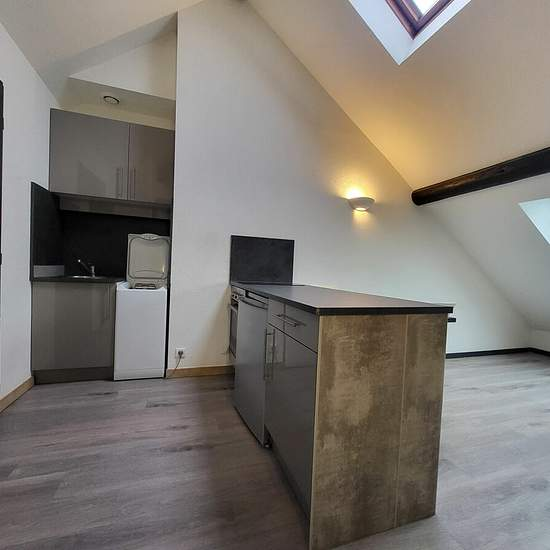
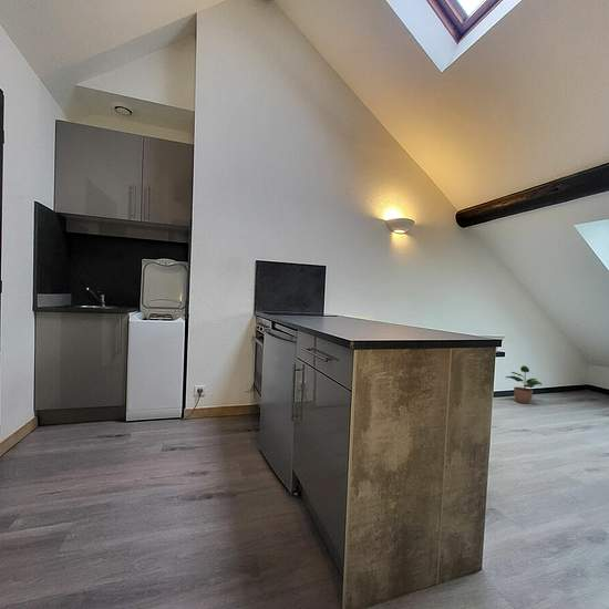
+ potted plant (524, 383)
